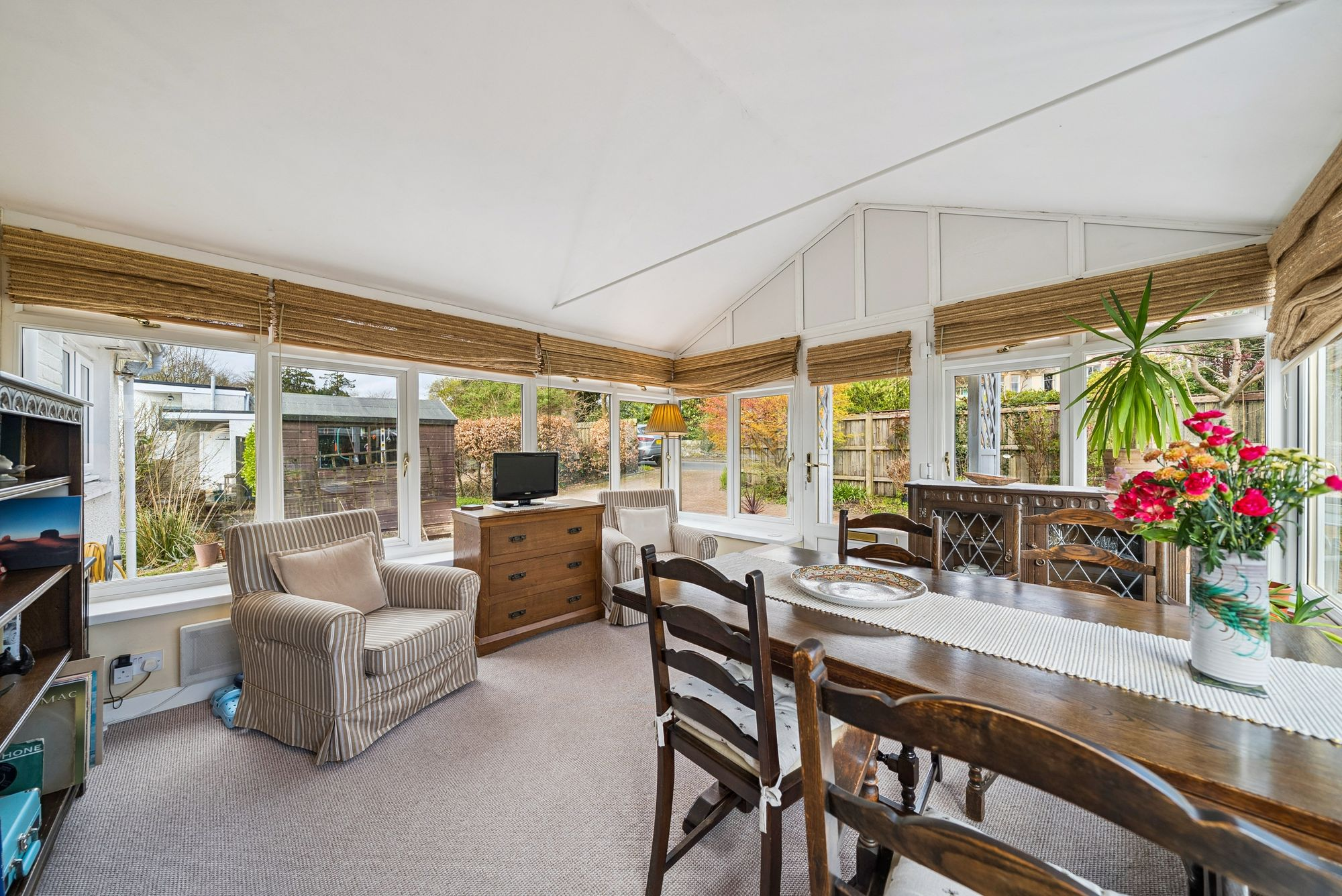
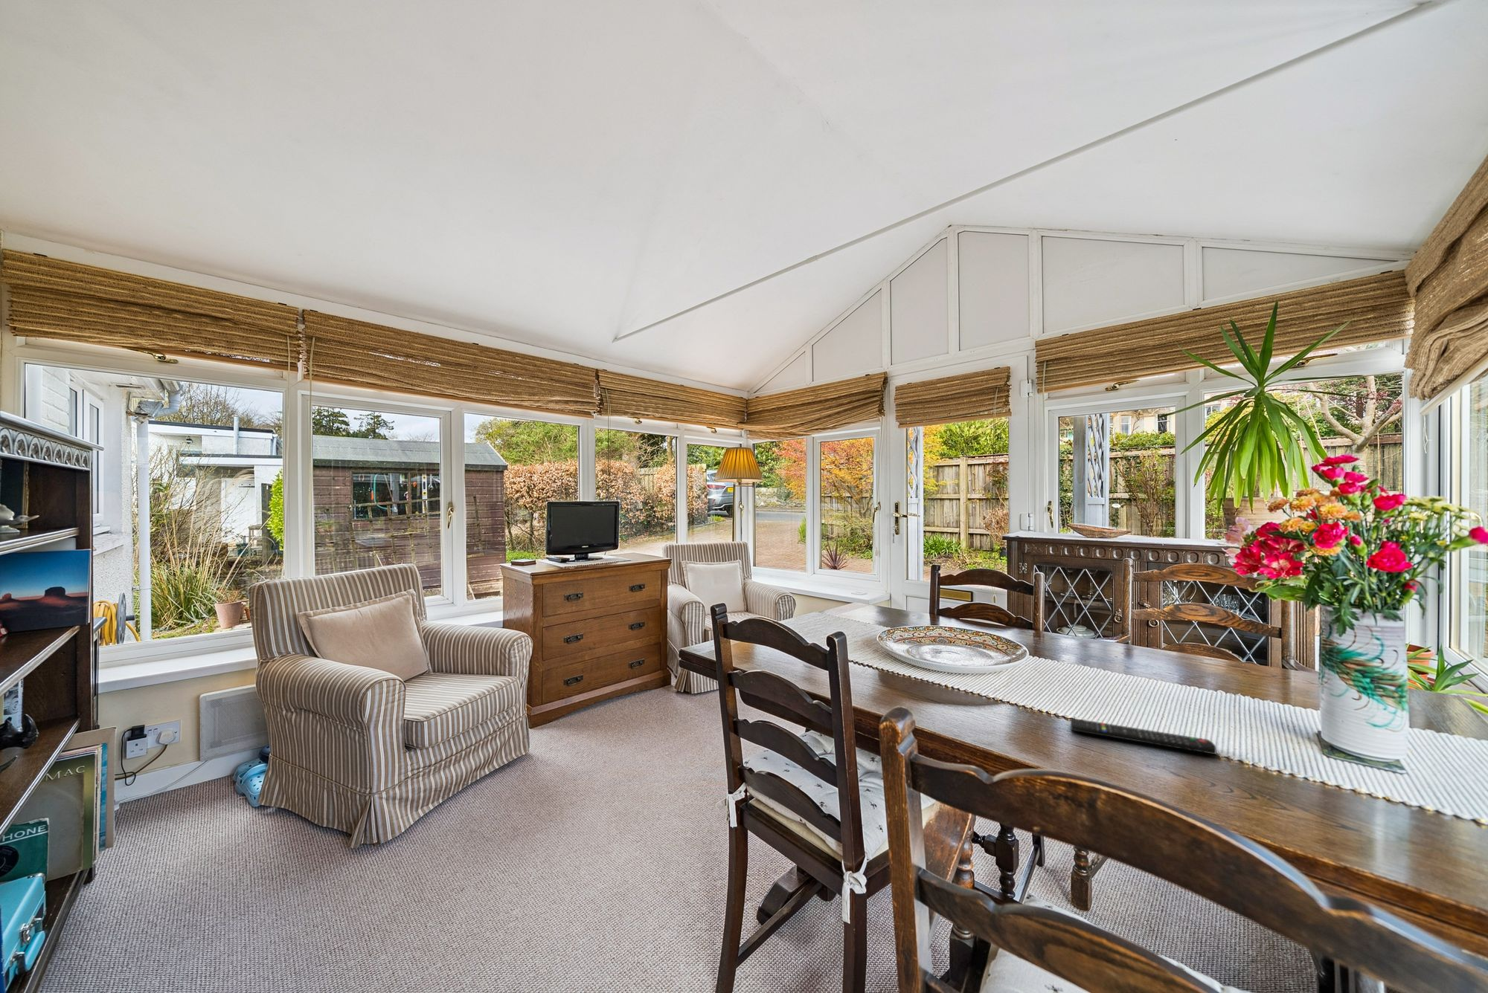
+ remote control (1139, 736)
